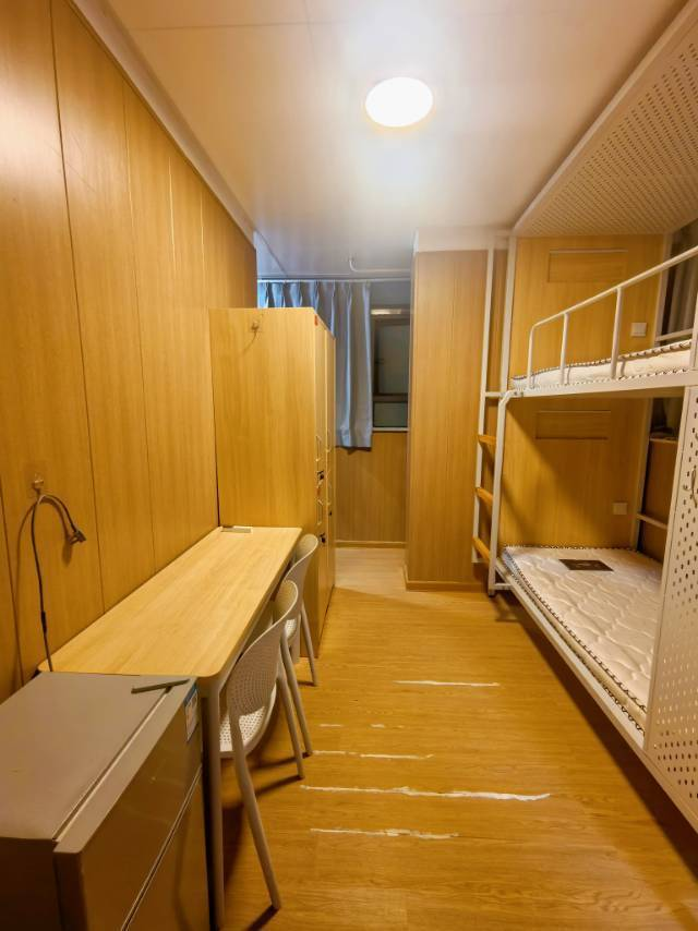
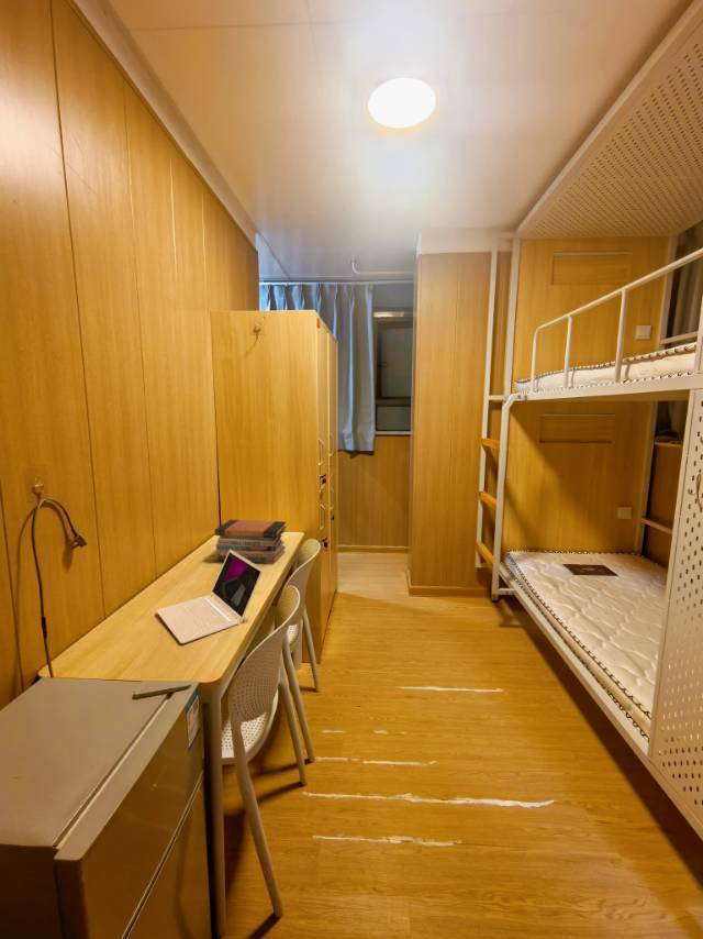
+ laptop (212, 588)
+ book stack (252, 540)
